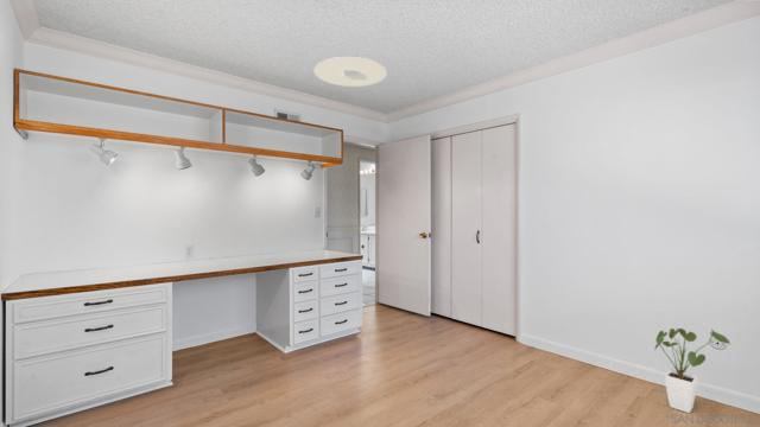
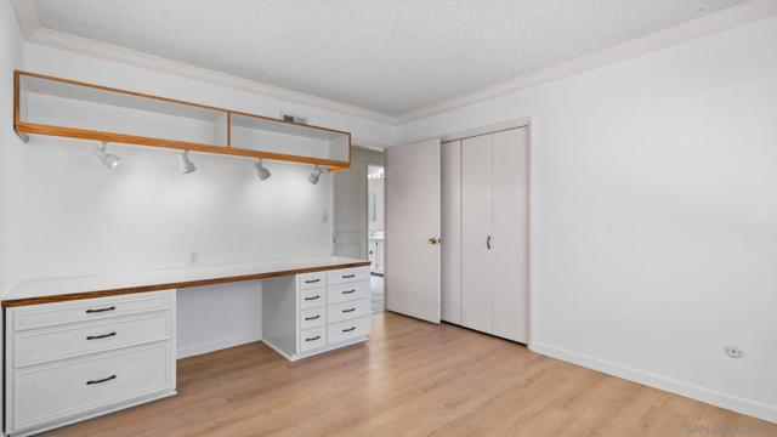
- house plant (685, 369)
- ceiling light (350, 69)
